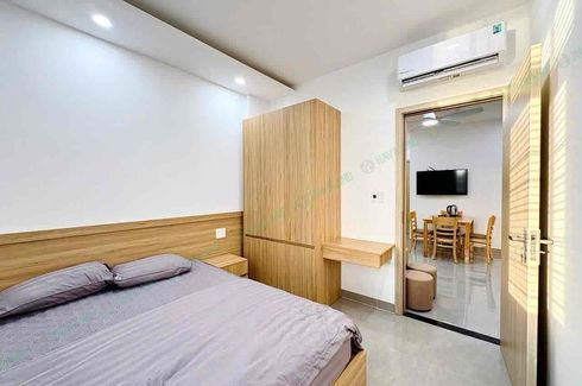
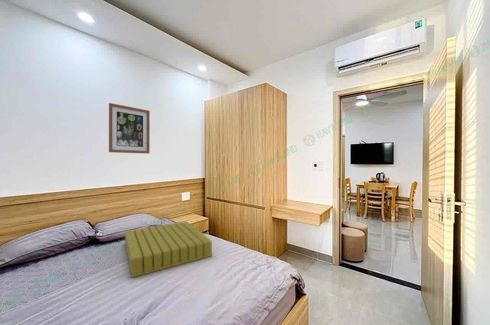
+ wall art (130, 130)
+ cushion (165, 242)
